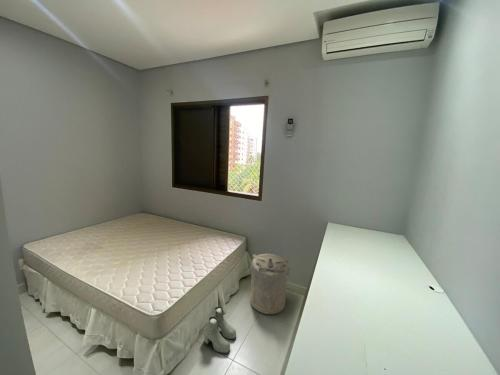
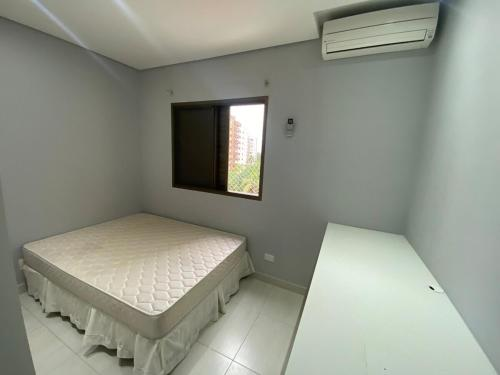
- boots (220, 327)
- laundry hamper (267, 279)
